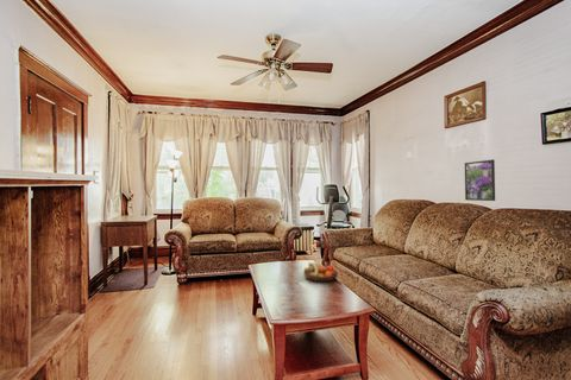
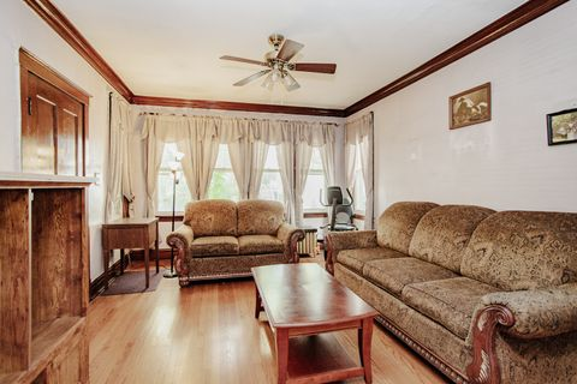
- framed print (478, 180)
- fruit bowl (320, 270)
